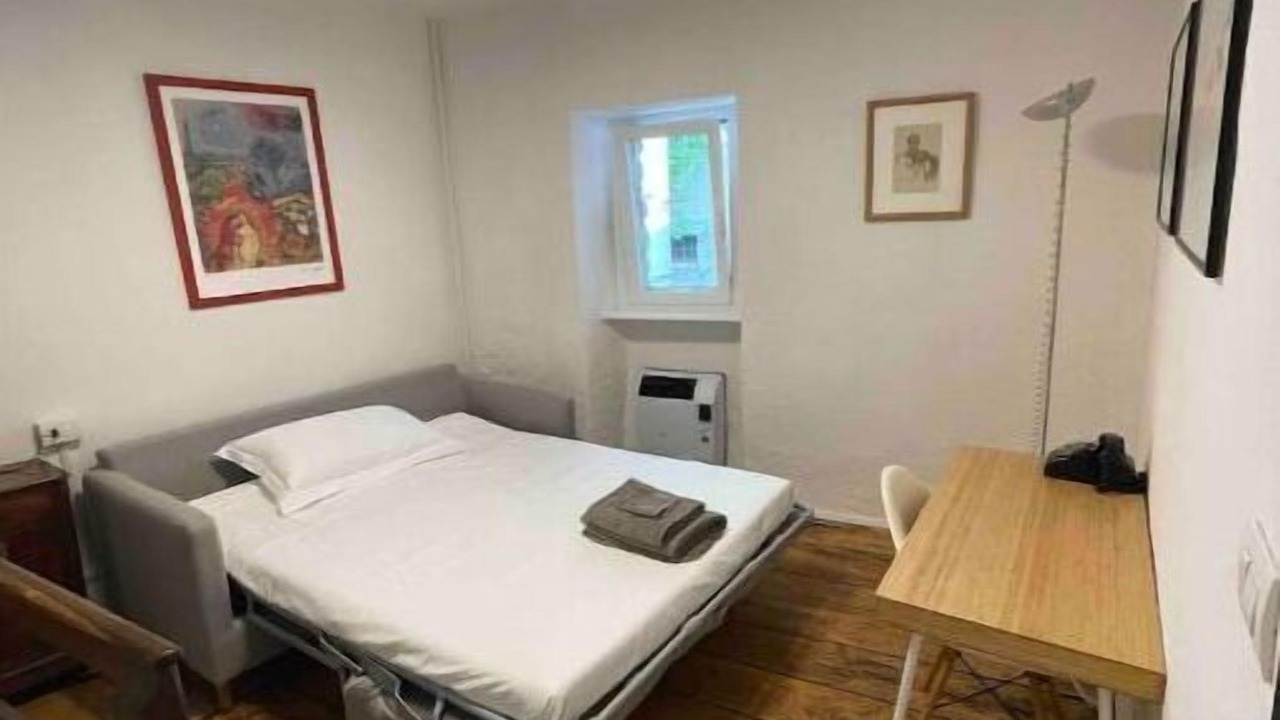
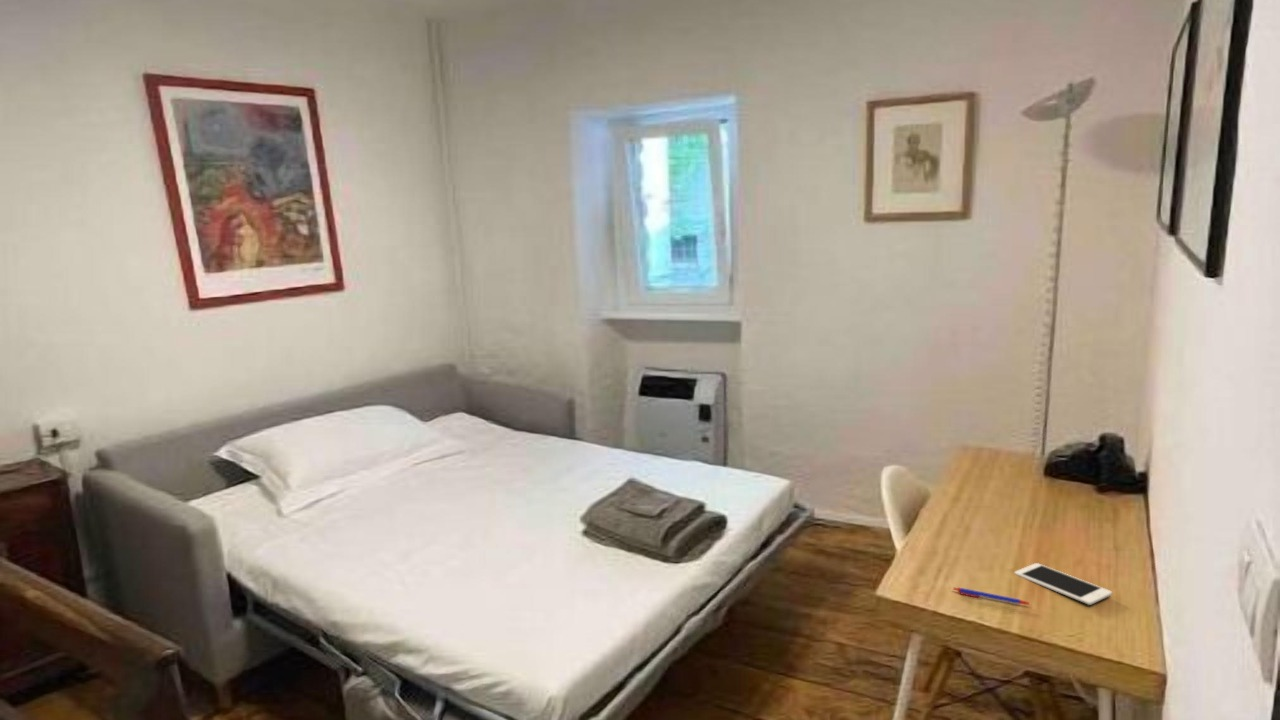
+ pen (991, 595)
+ cell phone (1061, 582)
